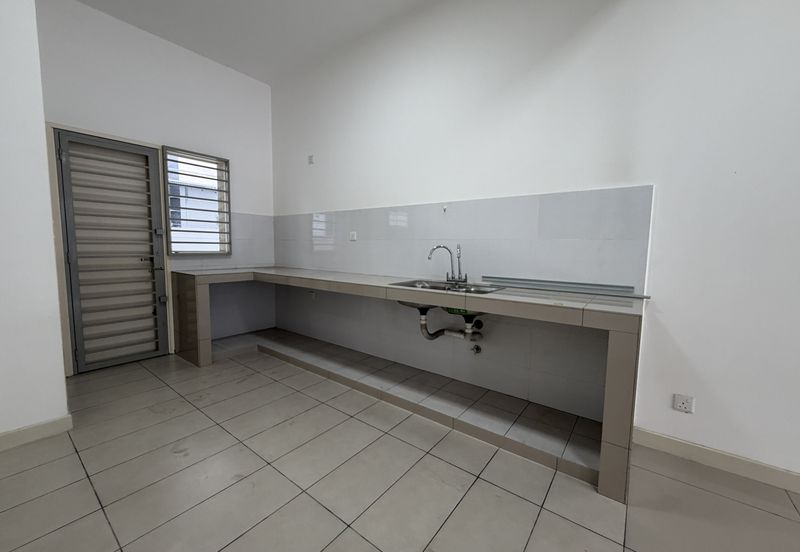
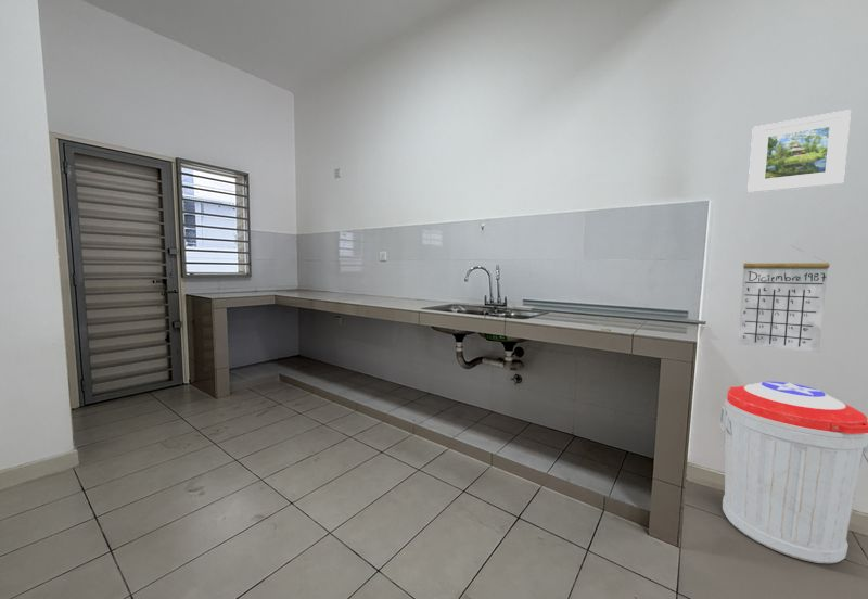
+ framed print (795, 154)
+ trash can (784, 459)
+ calendar (781, 295)
